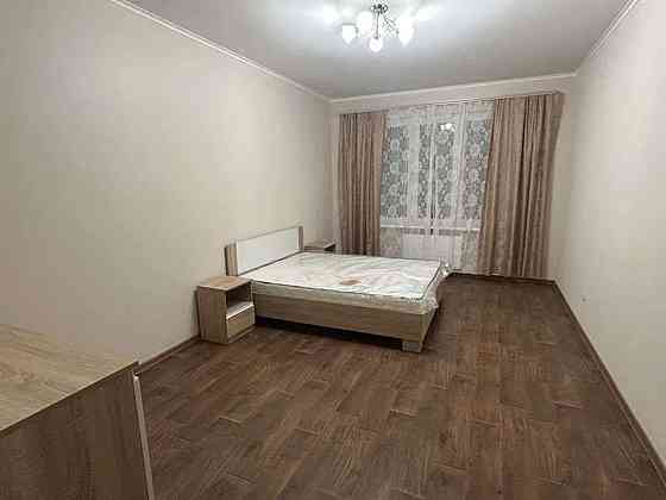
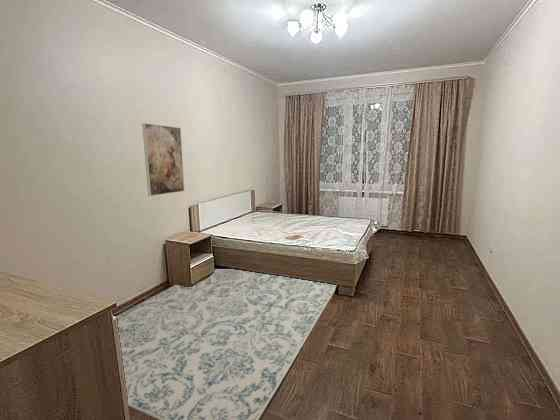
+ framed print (165, 160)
+ rug (226, 309)
